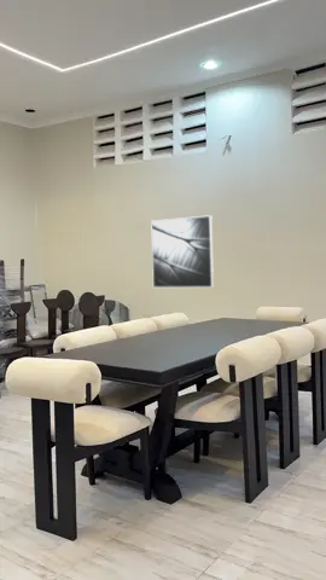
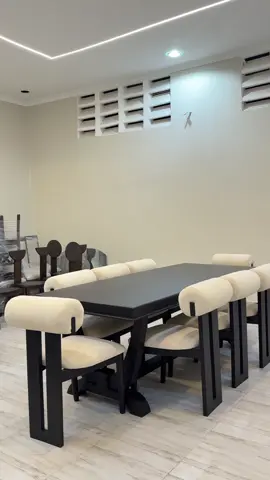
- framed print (181, 253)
